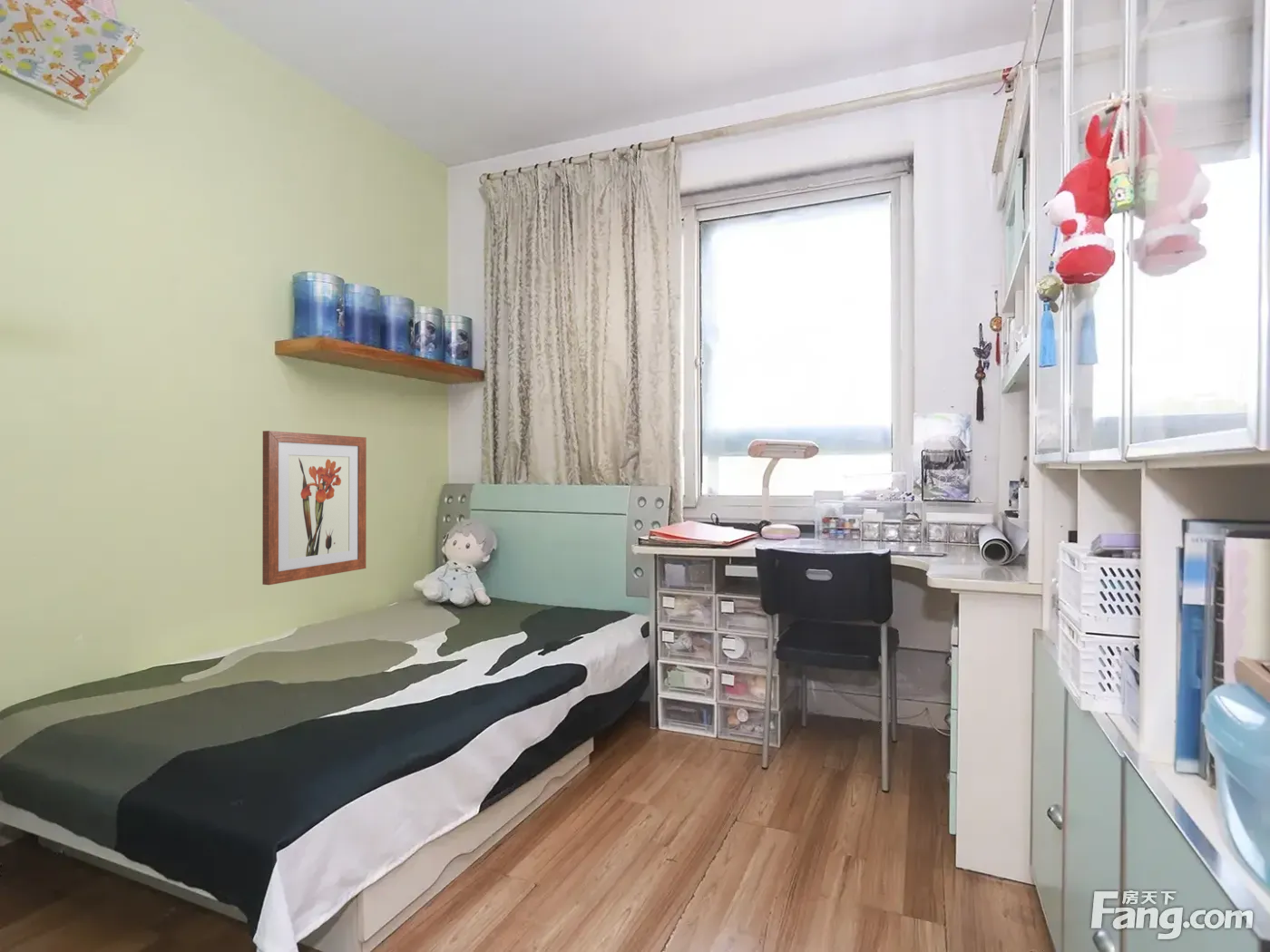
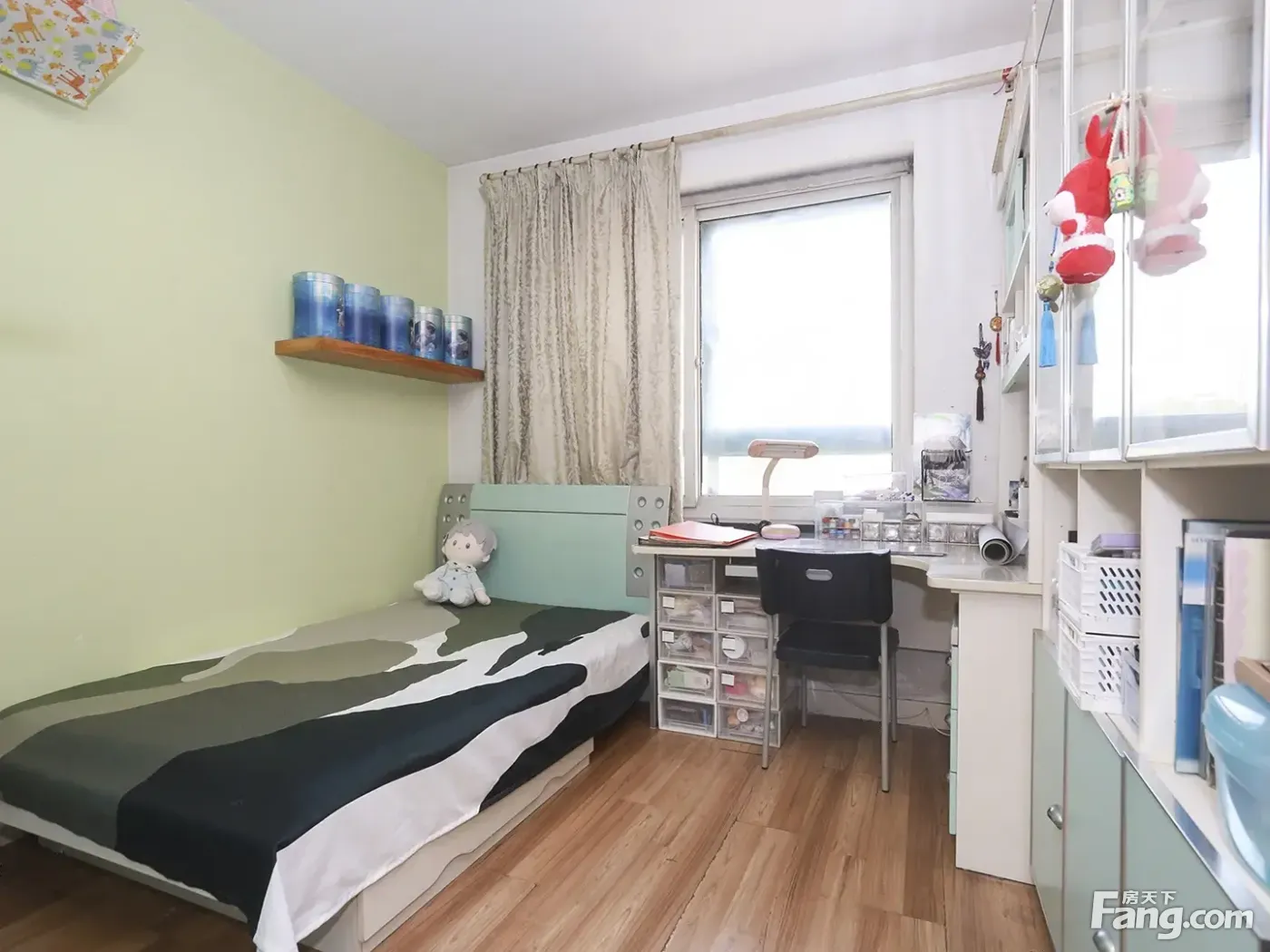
- wall art (318, 505)
